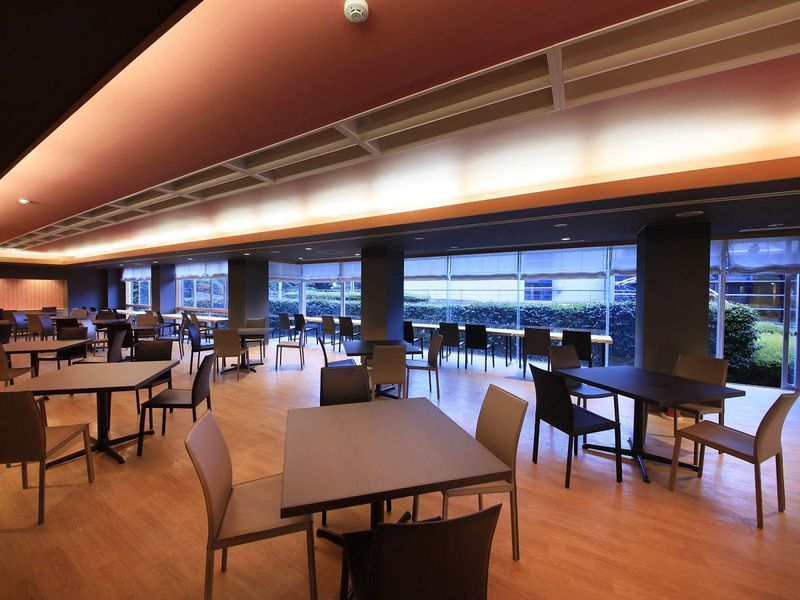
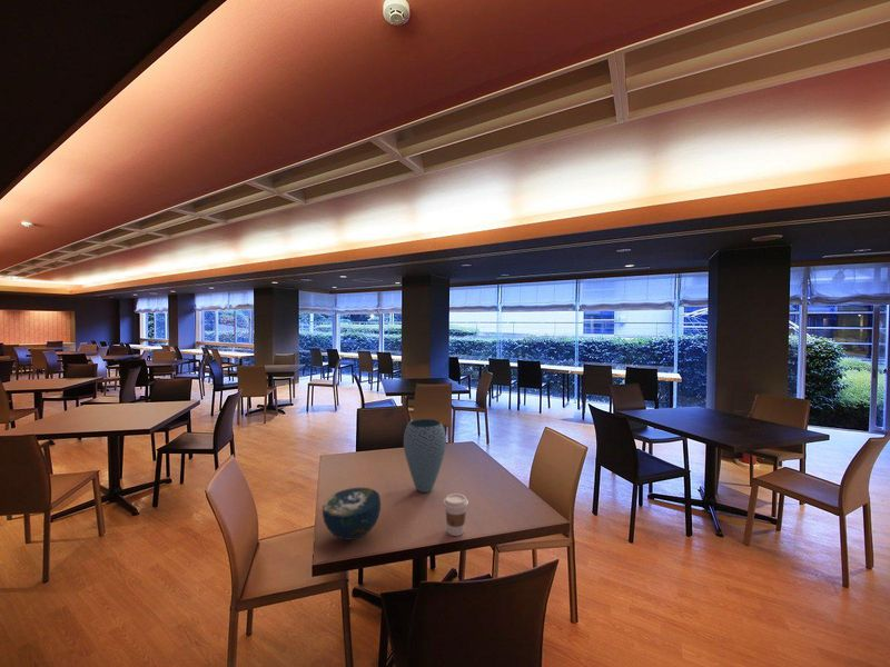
+ vase (424, 456)
+ bowl (352, 517)
+ coffee cup (455, 514)
